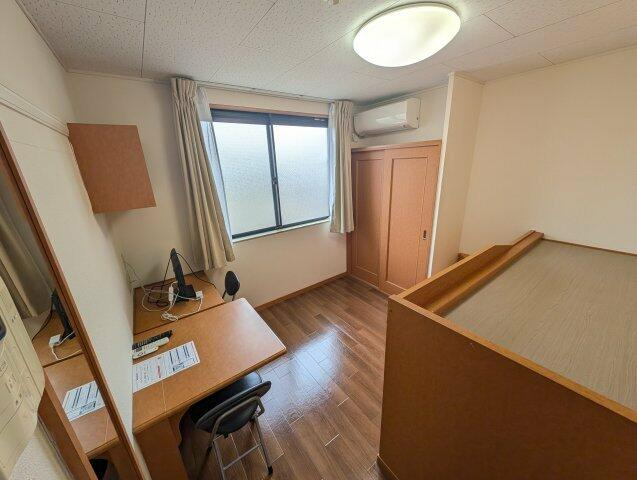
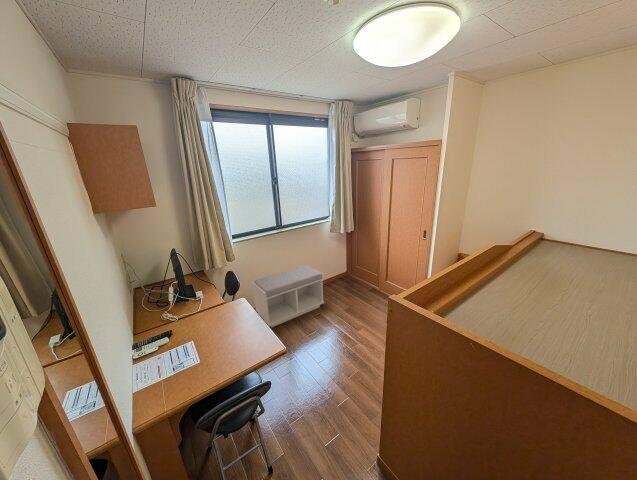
+ bench (289, 293)
